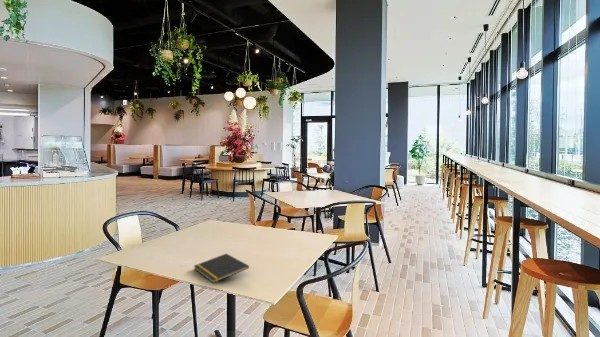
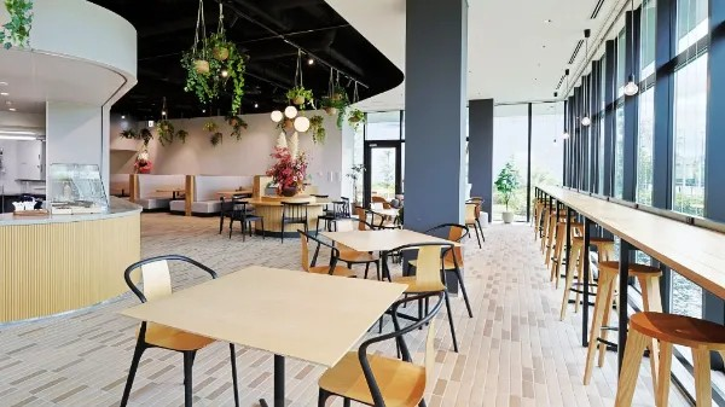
- notepad (220, 267)
